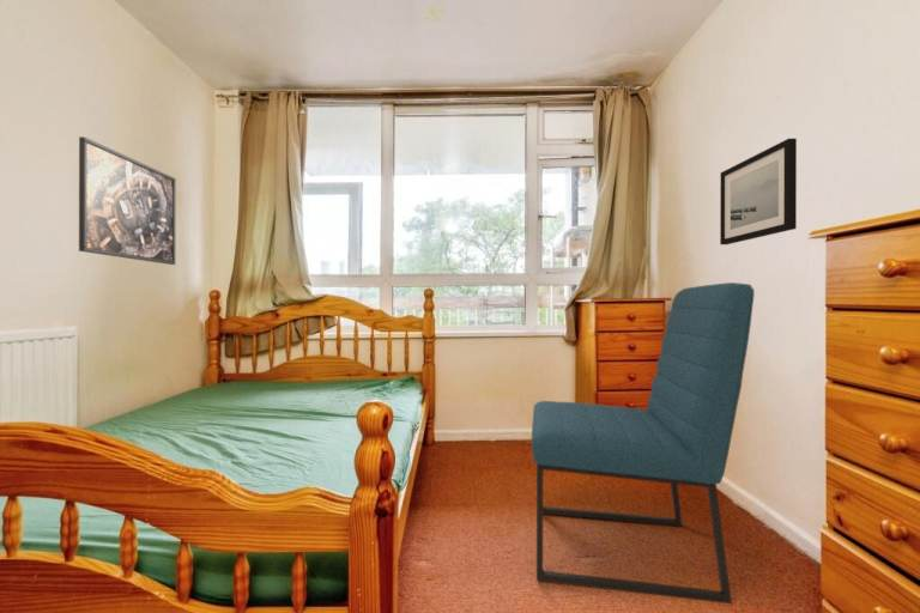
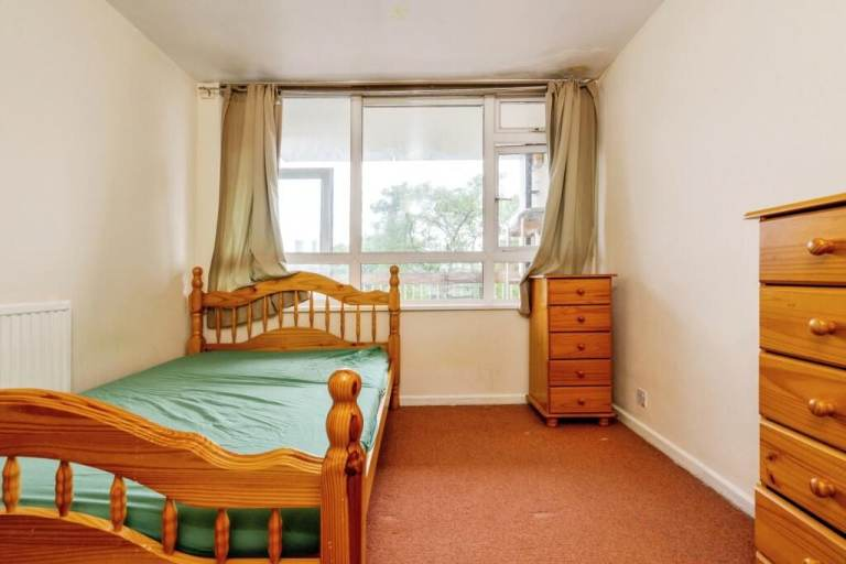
- chair (623, 418)
- wall art (753, 198)
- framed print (133, 210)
